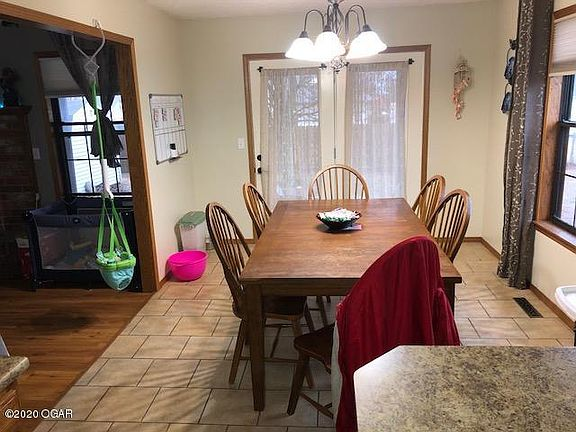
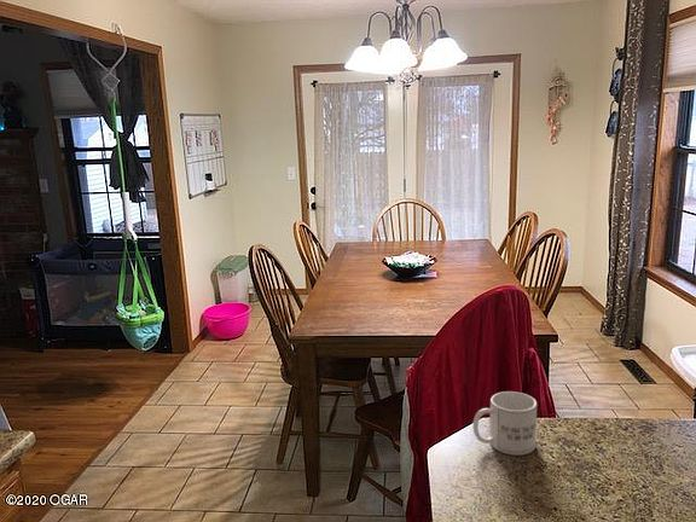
+ mug (503, 423)
